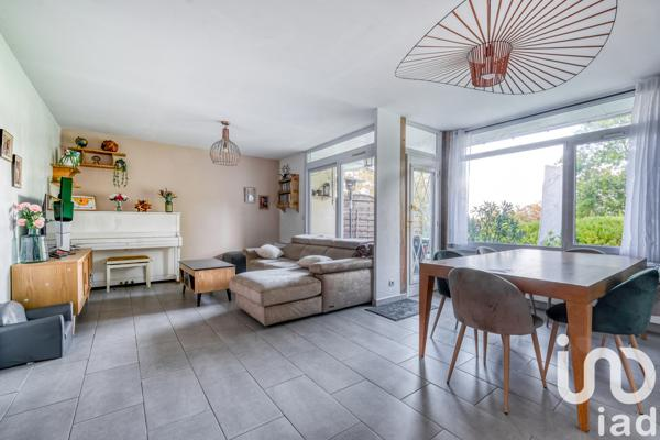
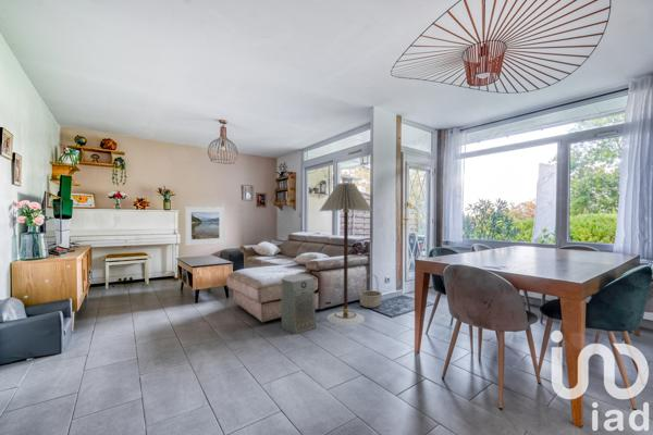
+ fan (296, 301)
+ basket (370, 290)
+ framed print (205, 225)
+ floor lamp (345, 250)
